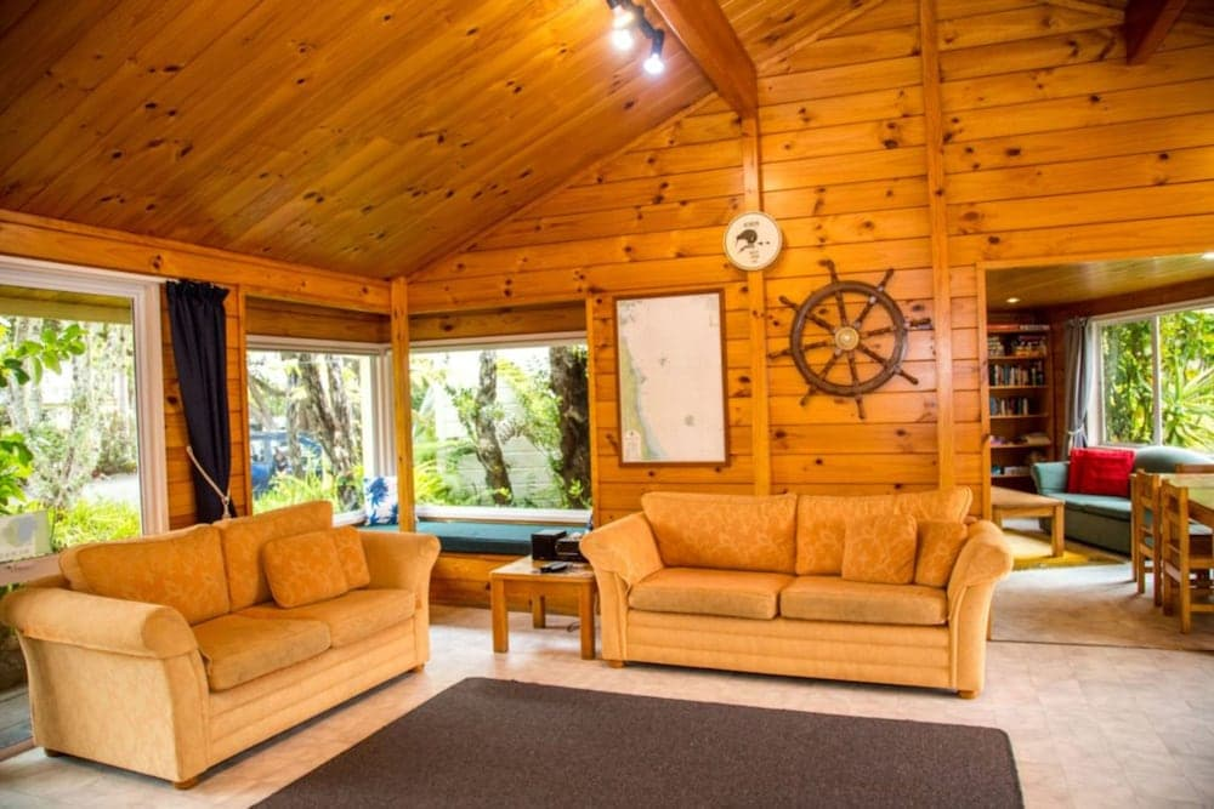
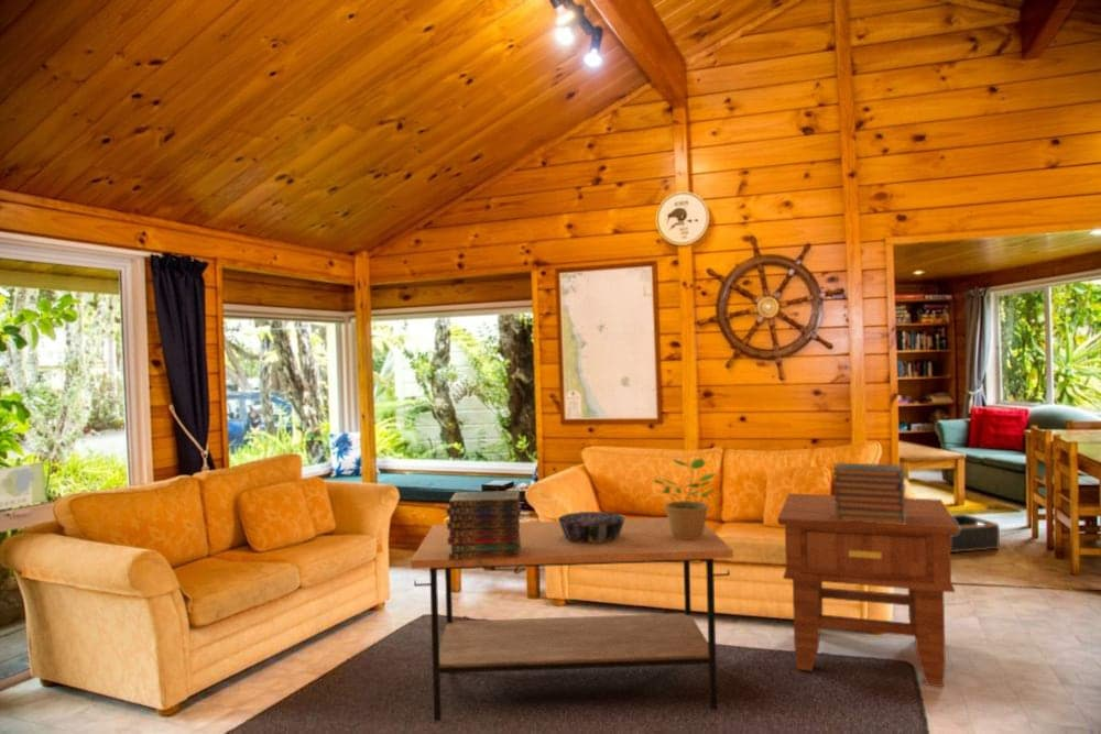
+ book stack (484, 523)
+ potted plant (688, 499)
+ book stack (869, 492)
+ basket (952, 535)
+ coffee table (570, 617)
+ side table (864, 581)
+ decorative bowl (591, 527)
